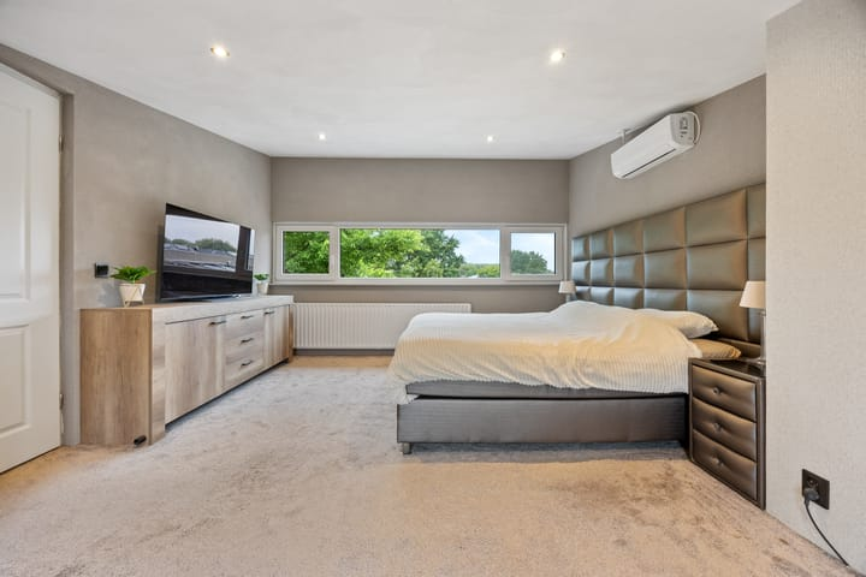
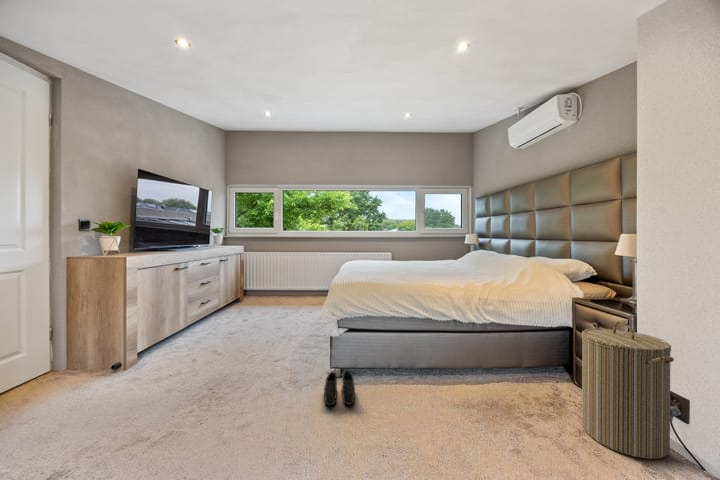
+ boots (336, 383)
+ laundry hamper (623, 379)
